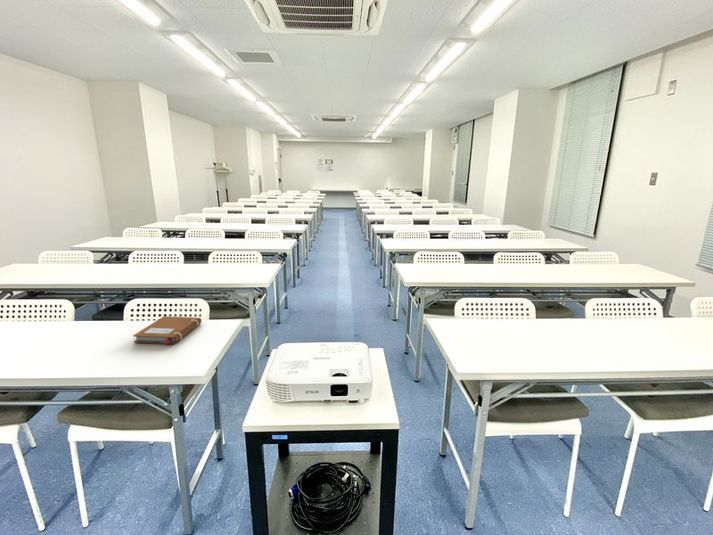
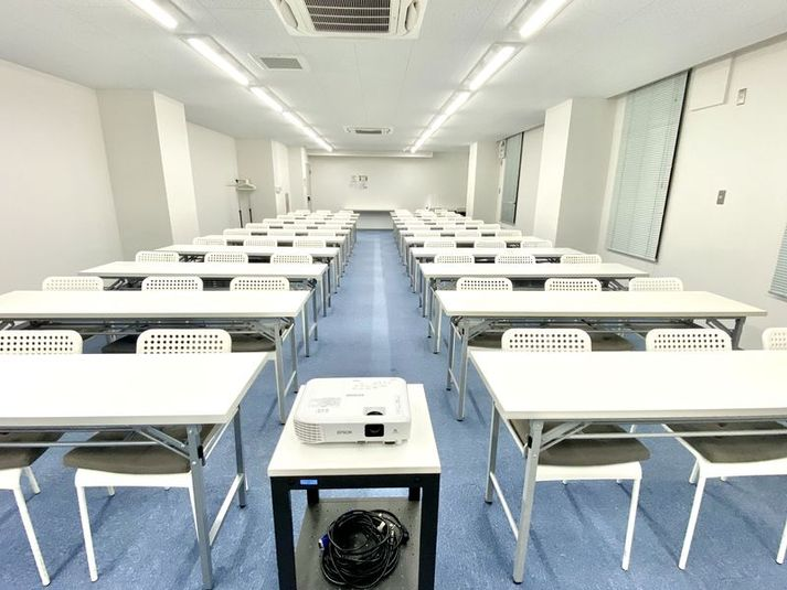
- notebook (169, 329)
